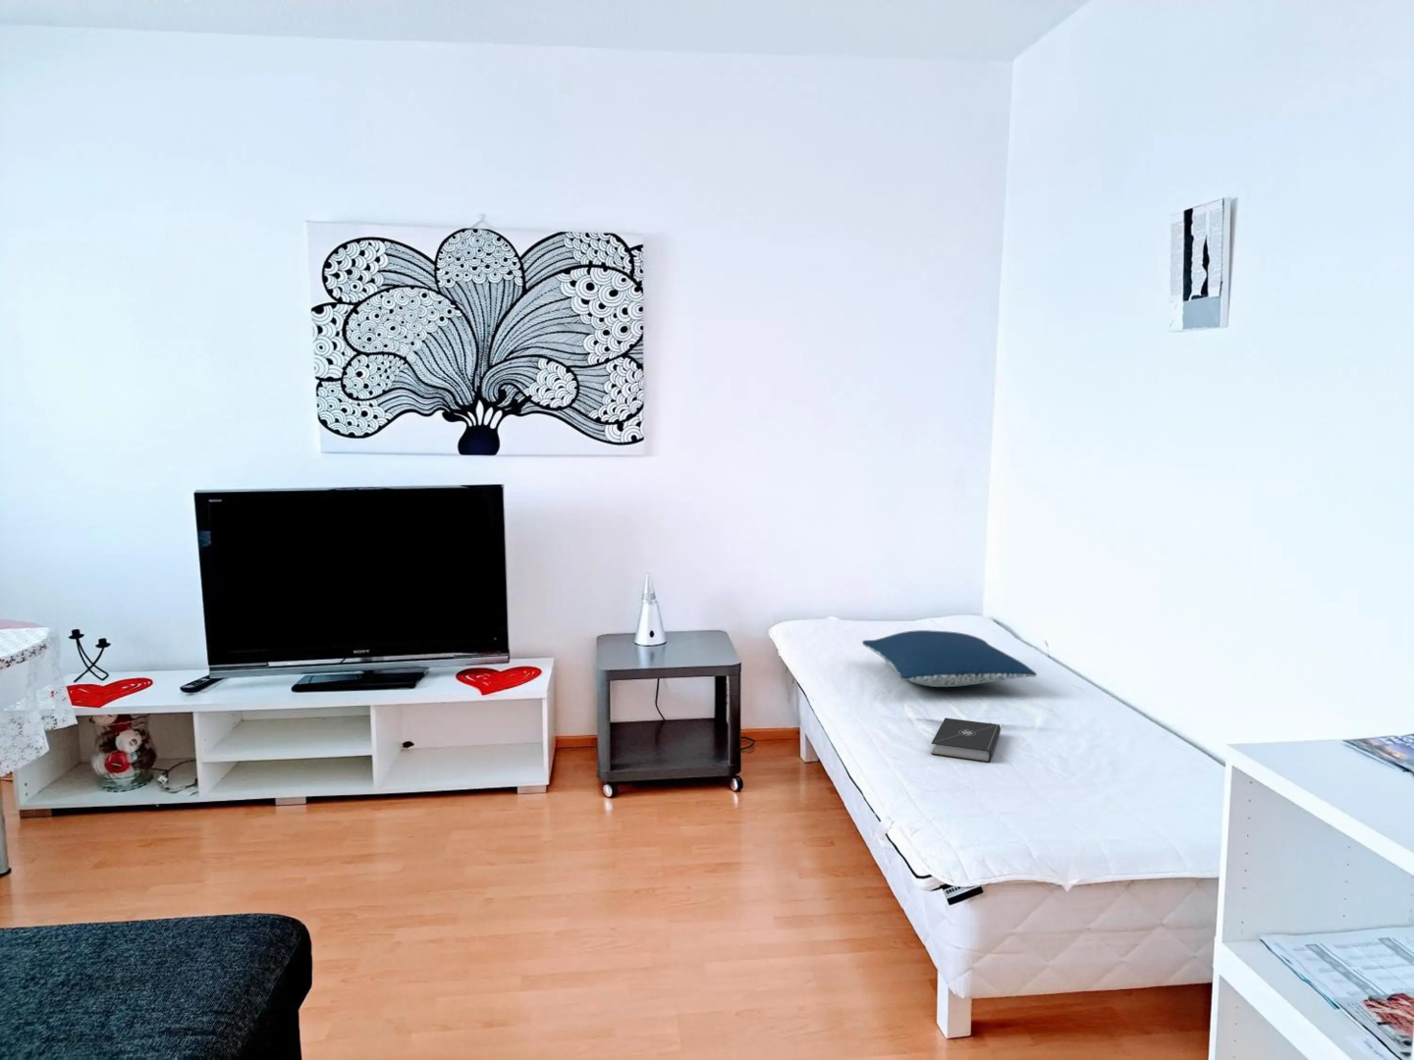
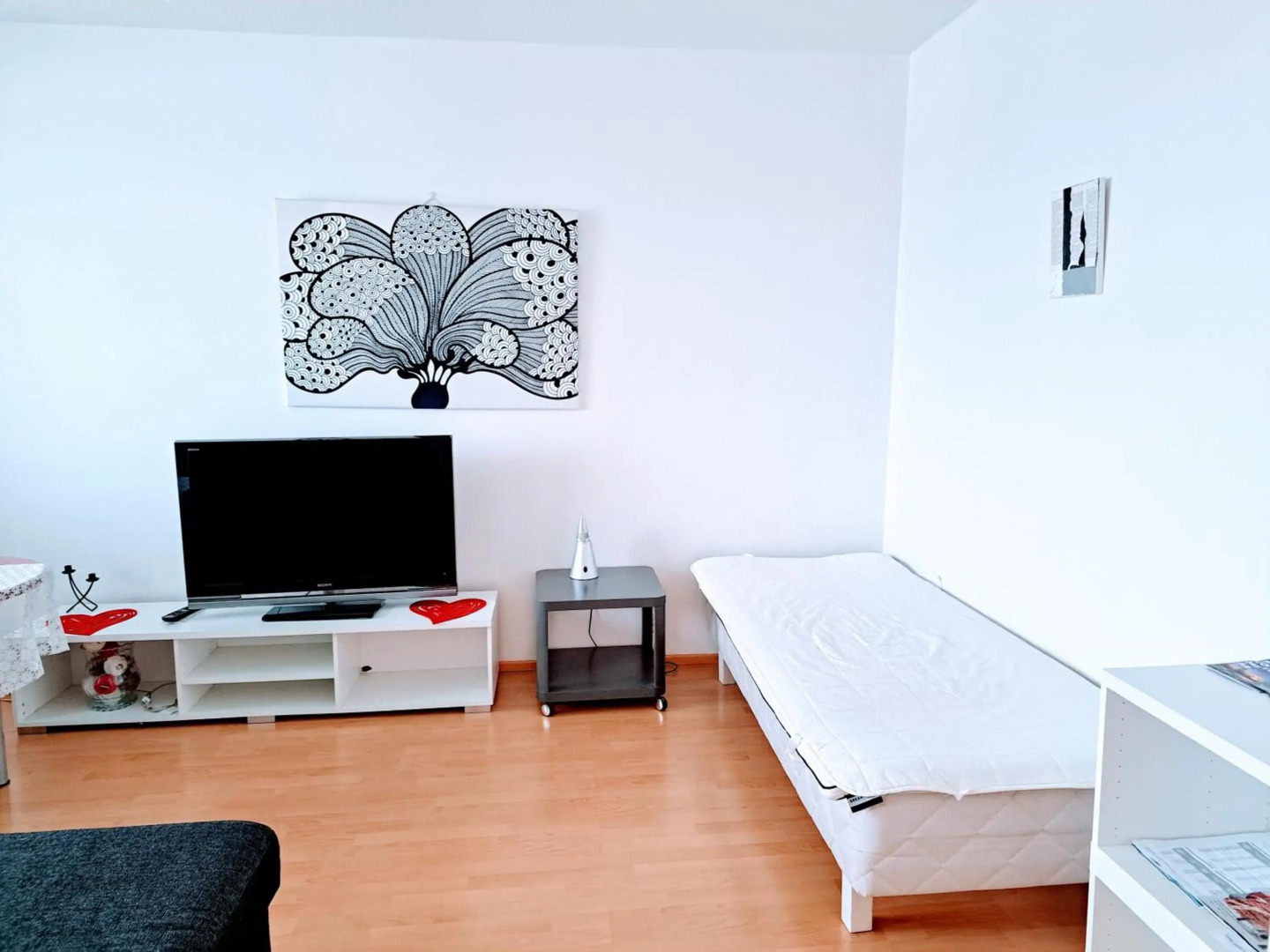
- pillow (944, 658)
- book (966, 738)
